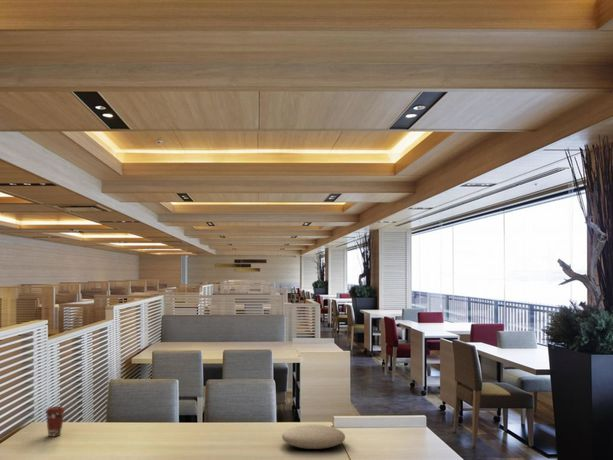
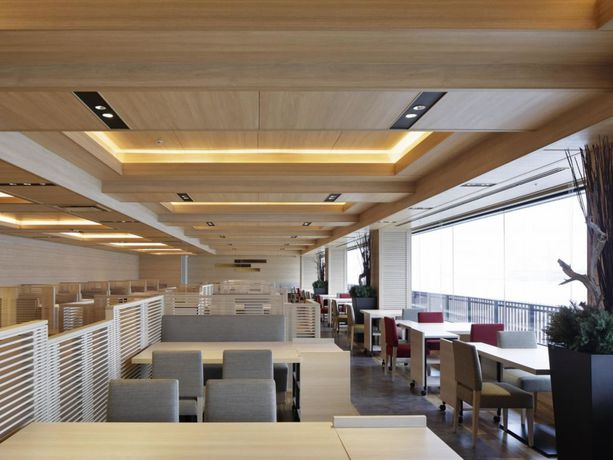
- coffee cup (54, 421)
- plate (313, 433)
